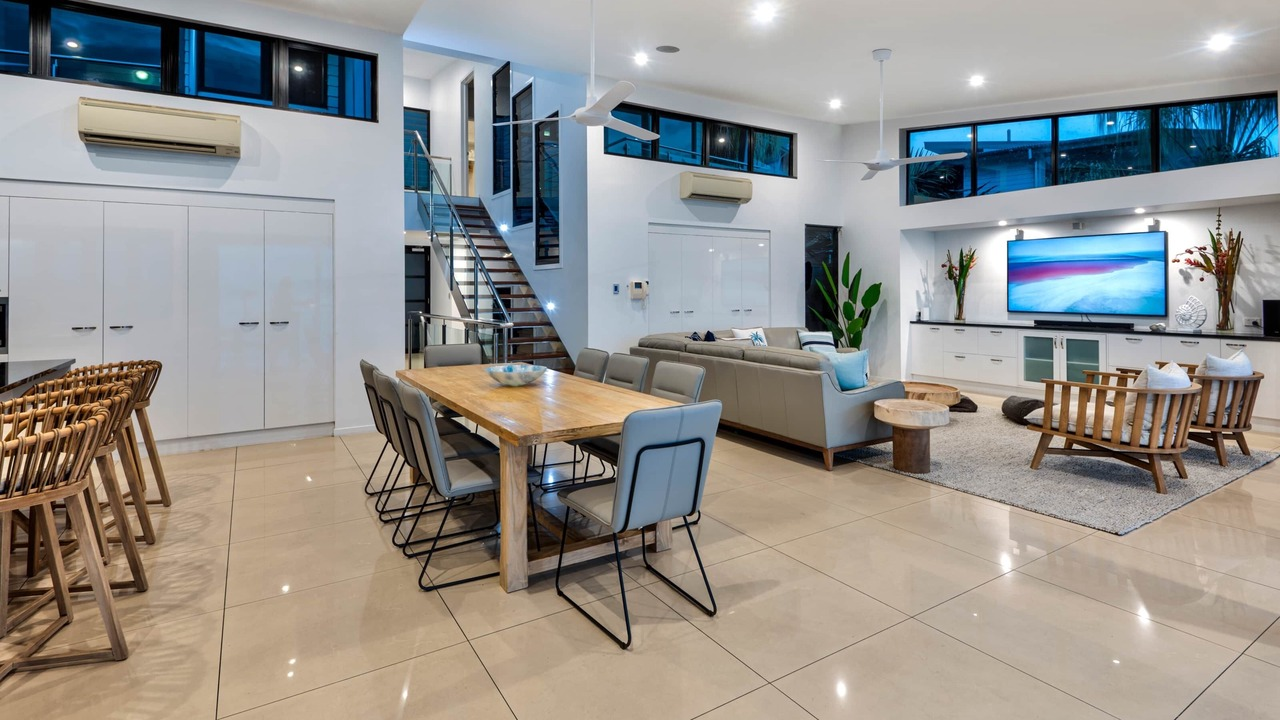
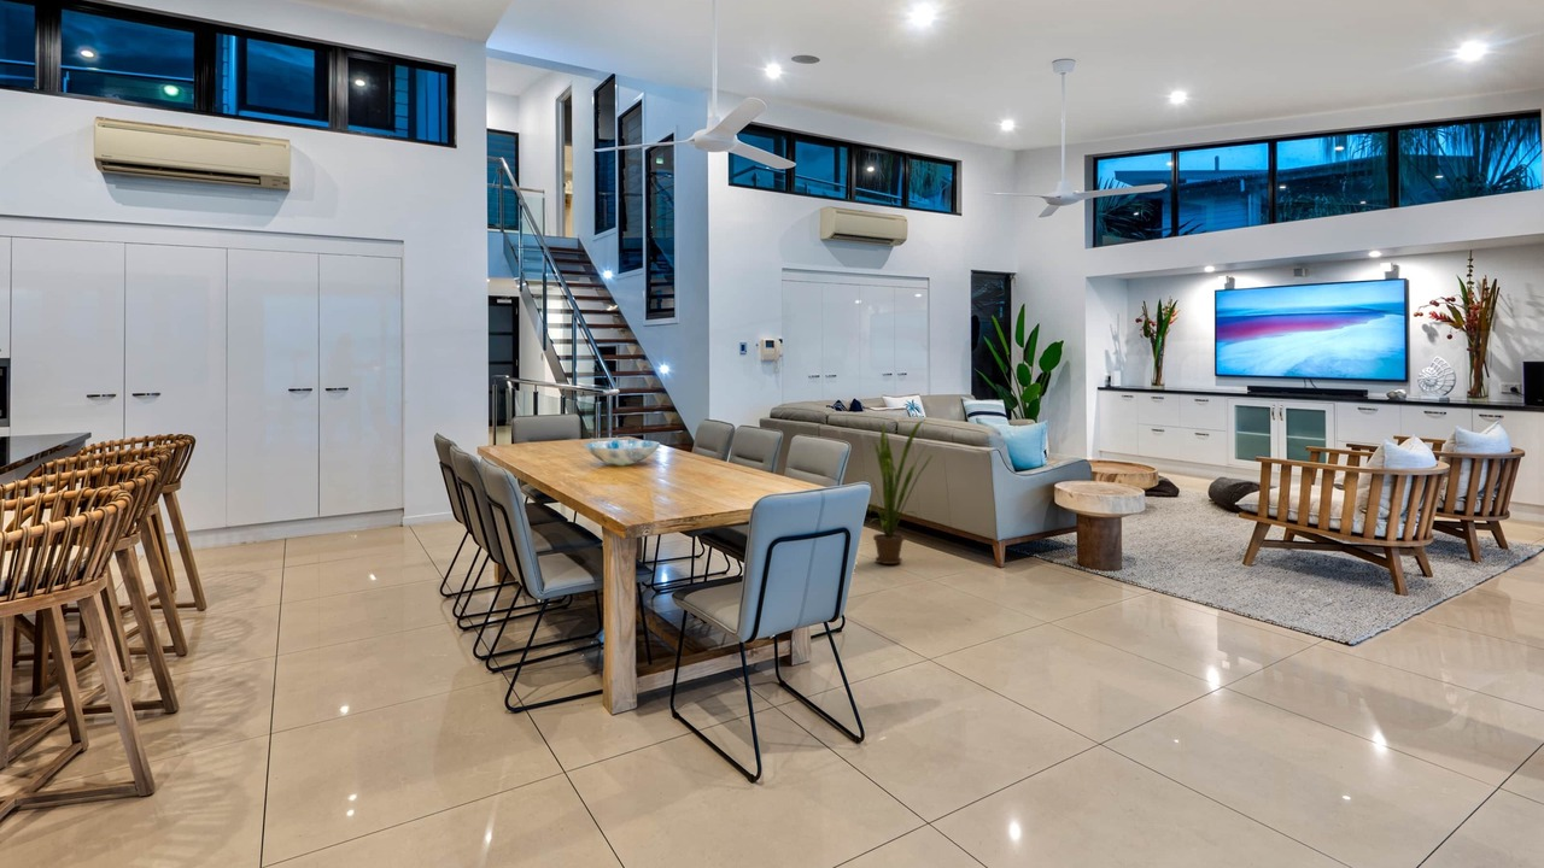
+ house plant (893, 489)
